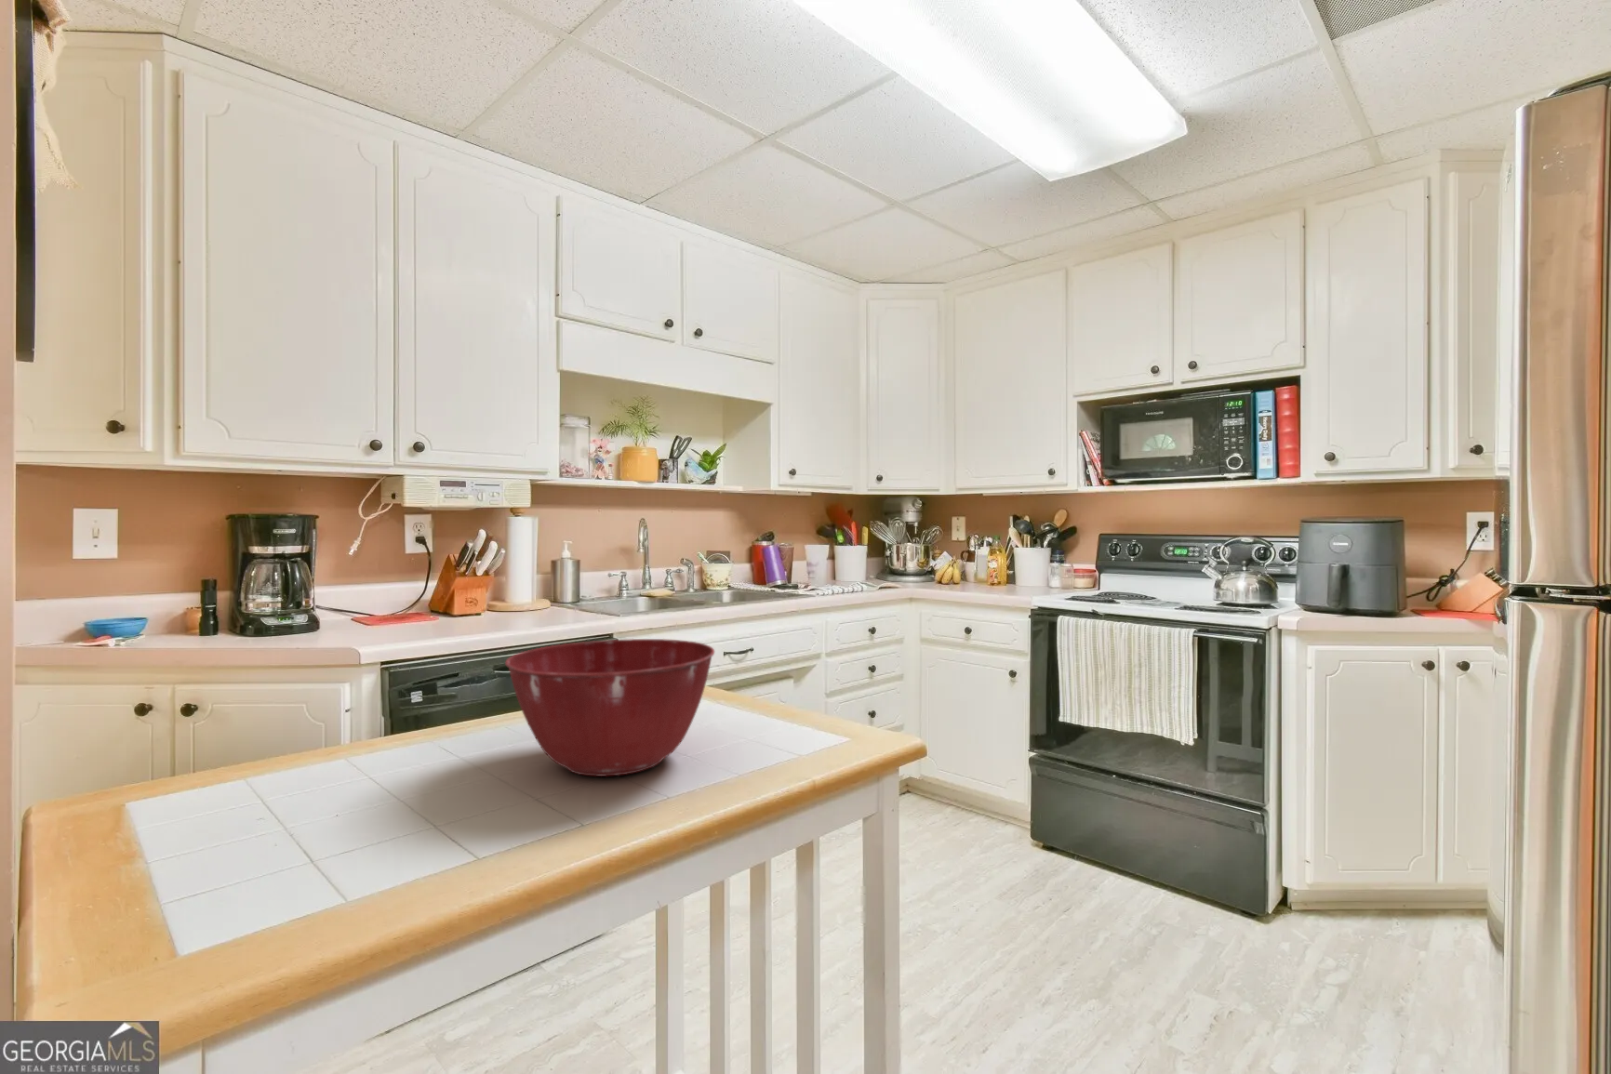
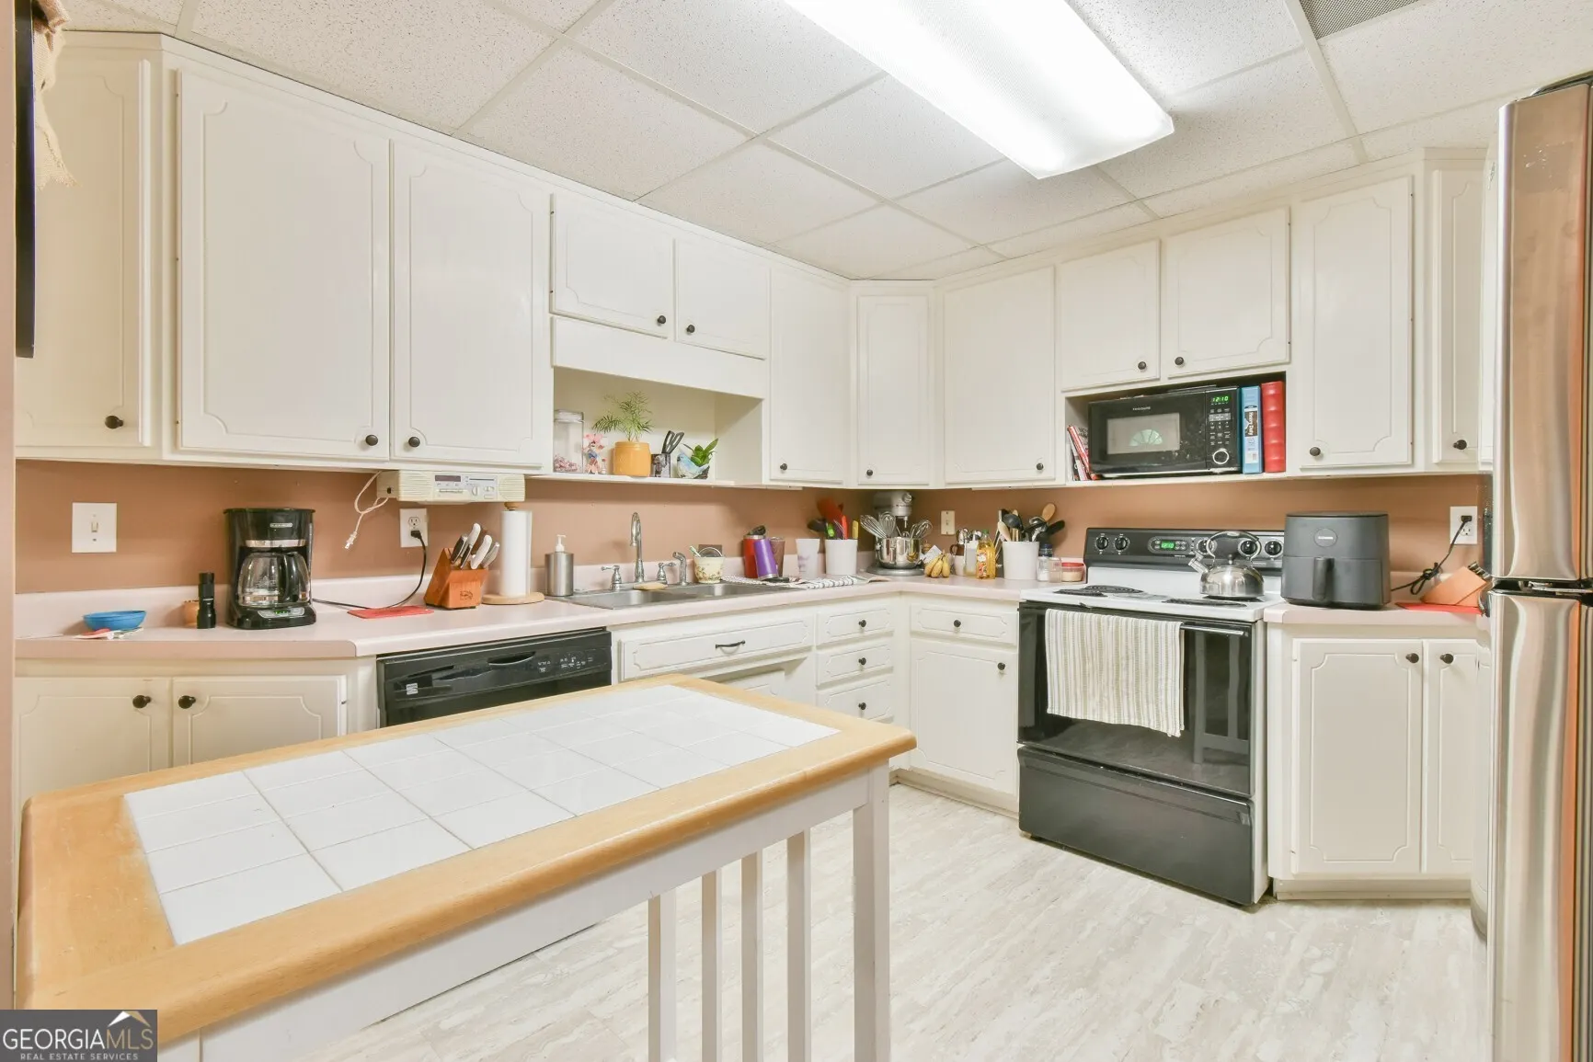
- mixing bowl (613, 706)
